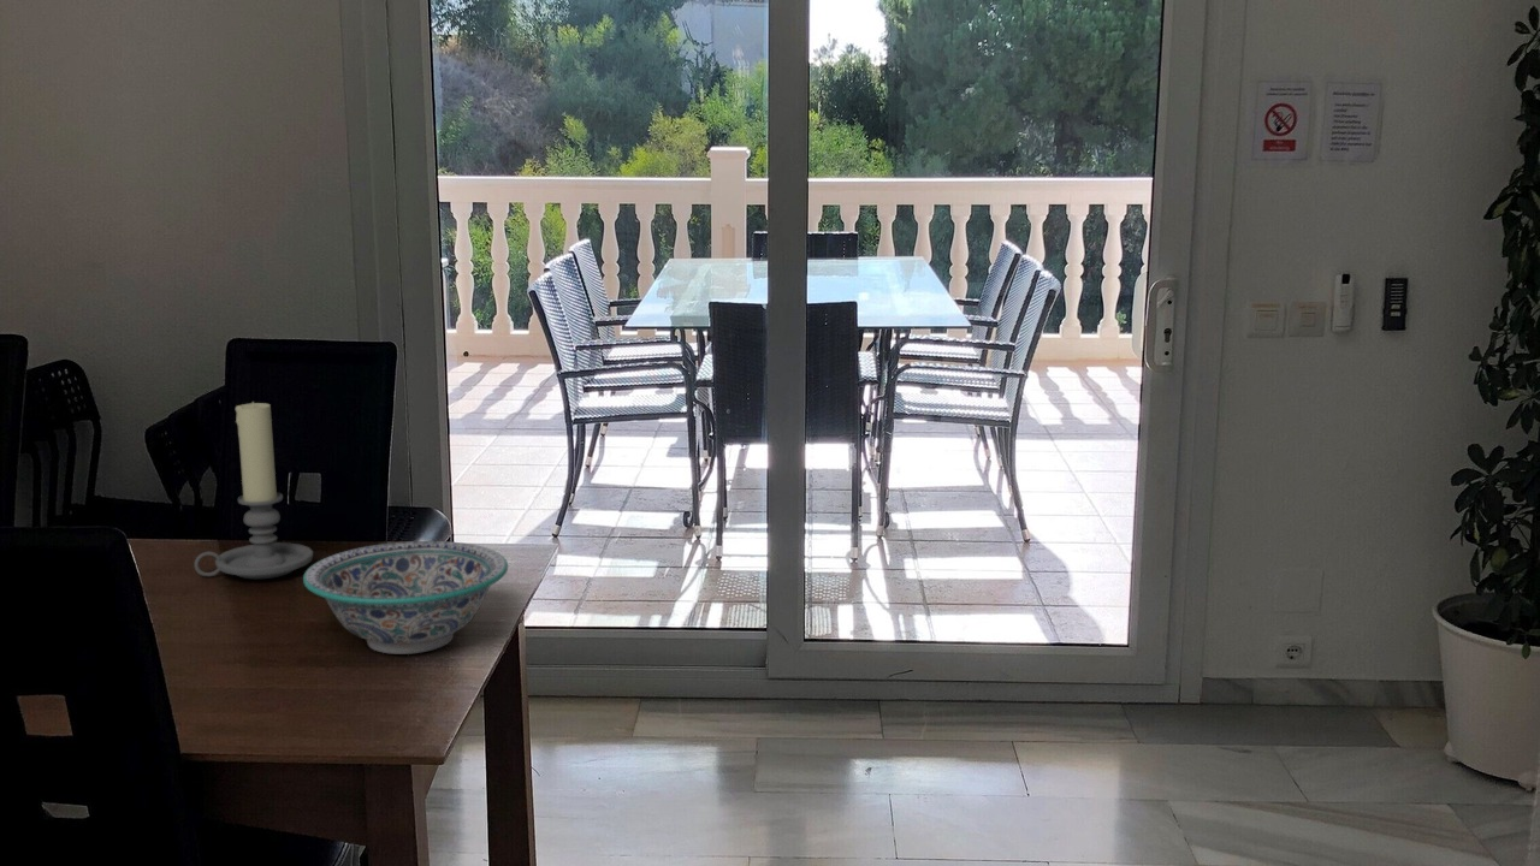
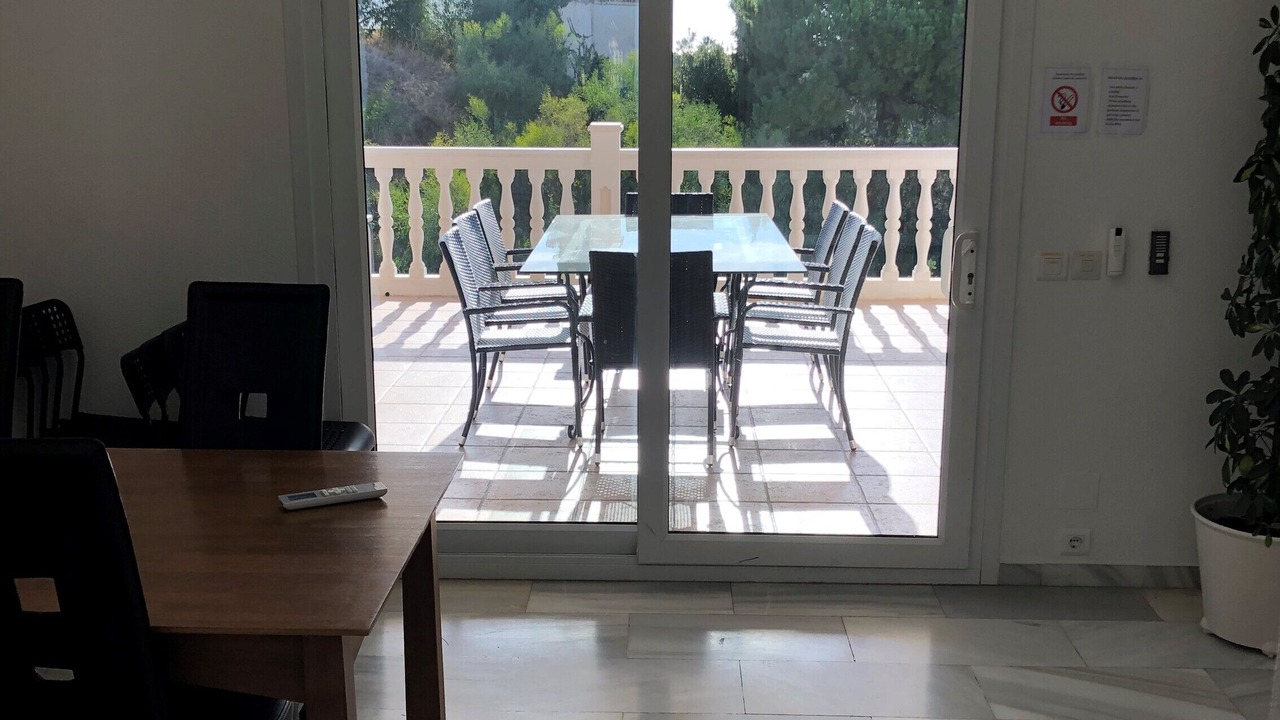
- decorative bowl (408, 604)
- candle holder (249, 487)
